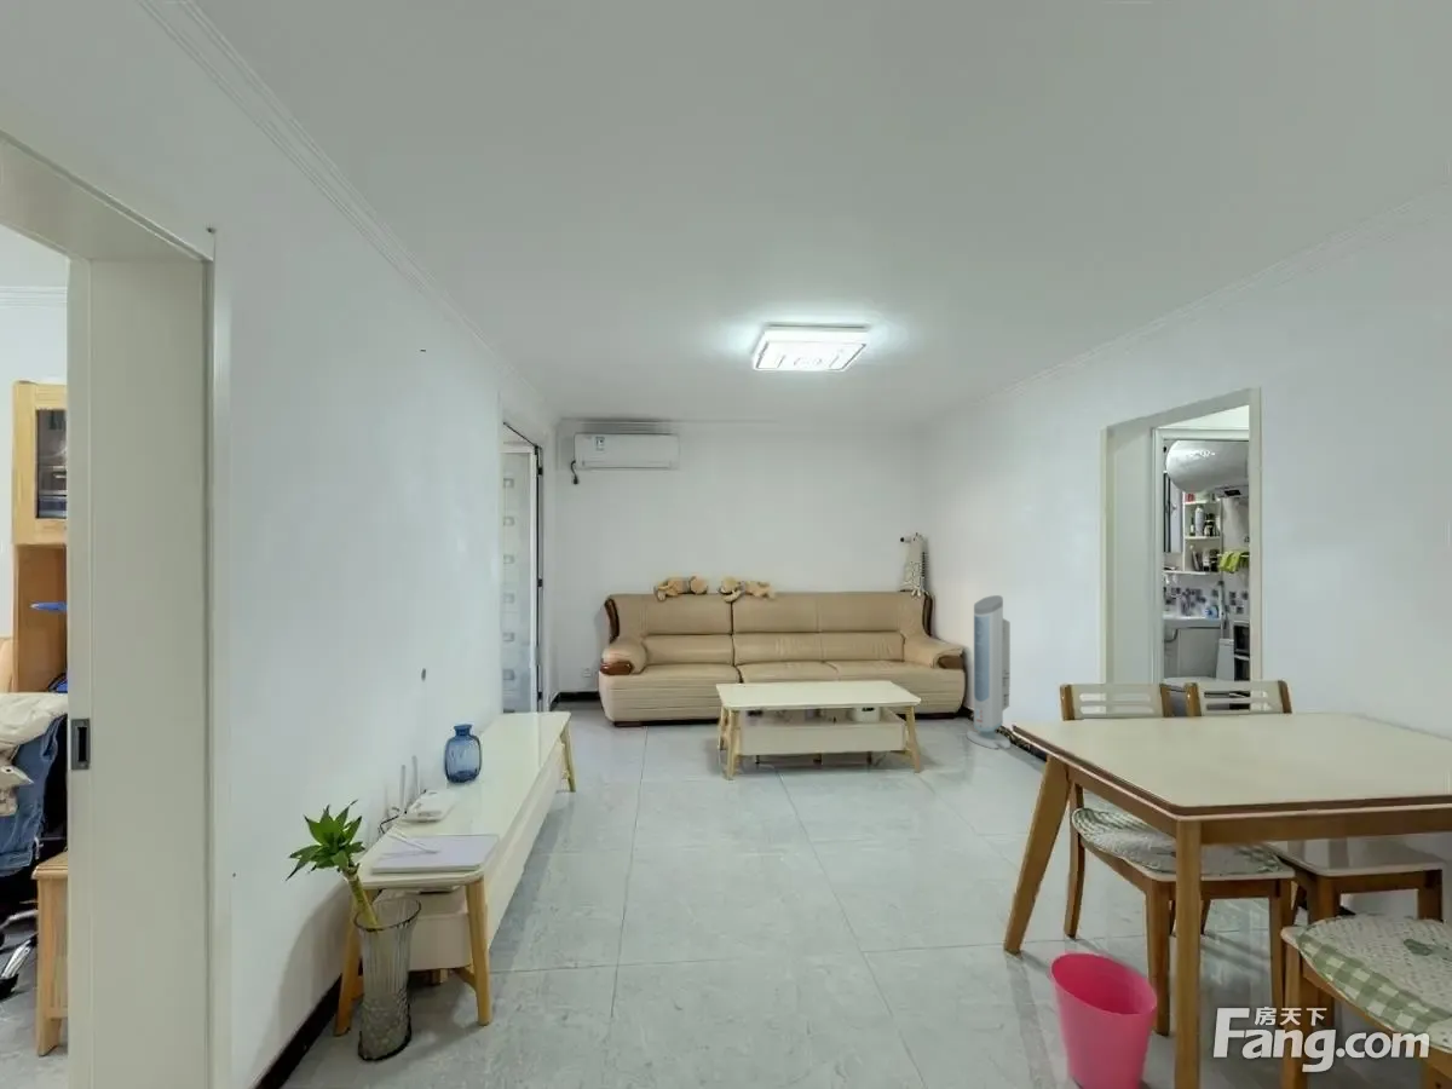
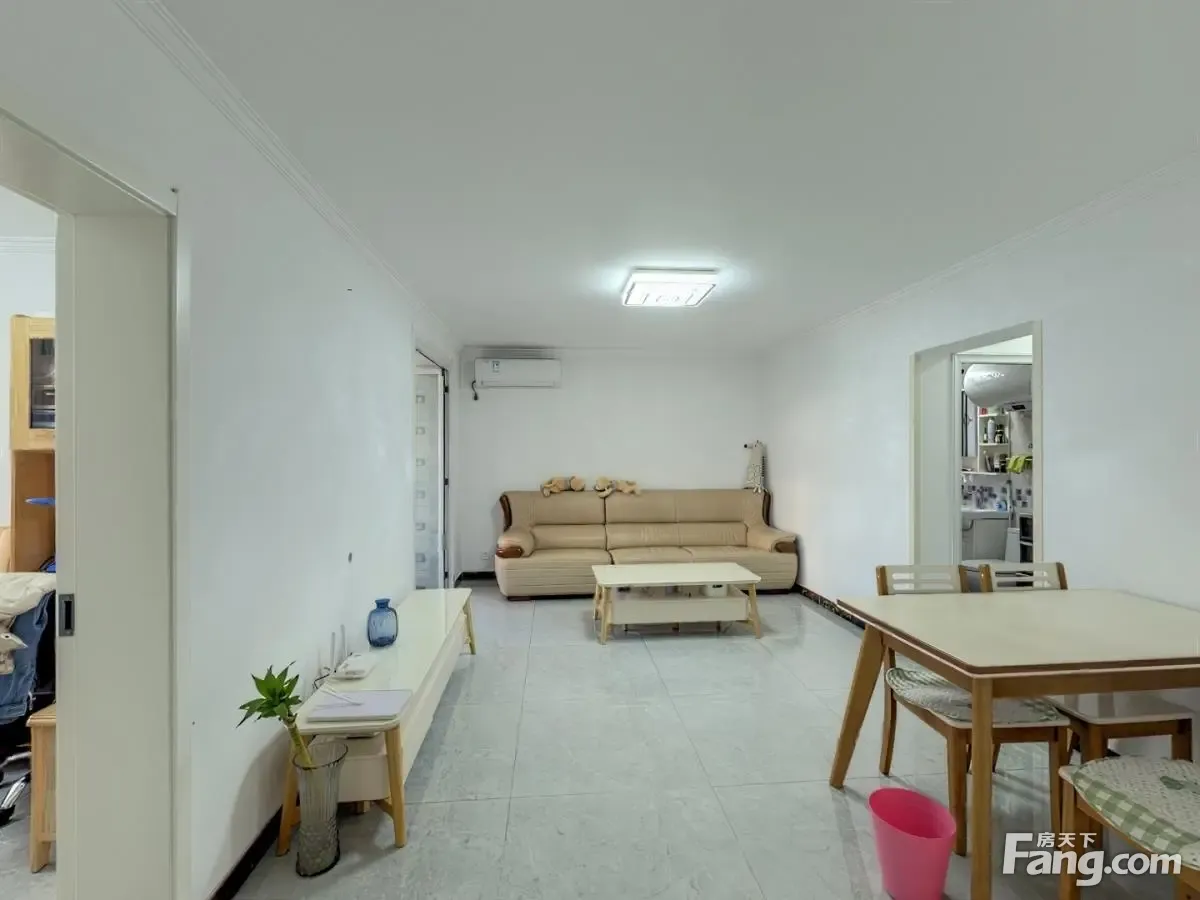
- air purifier (987, 668)
